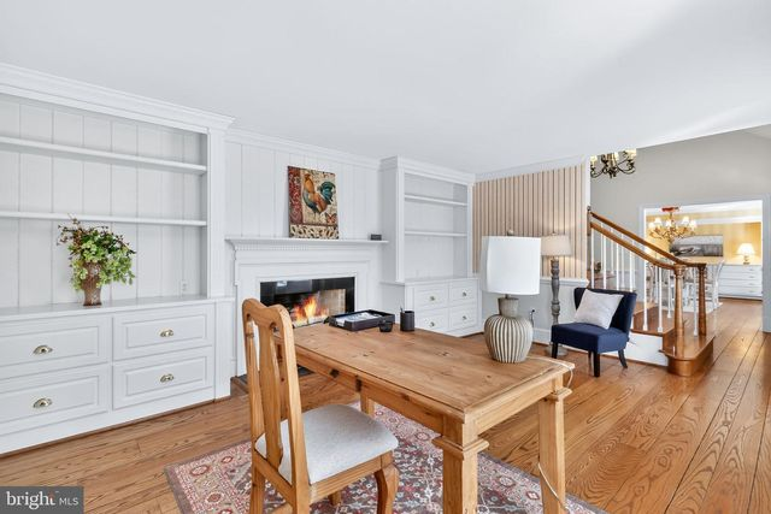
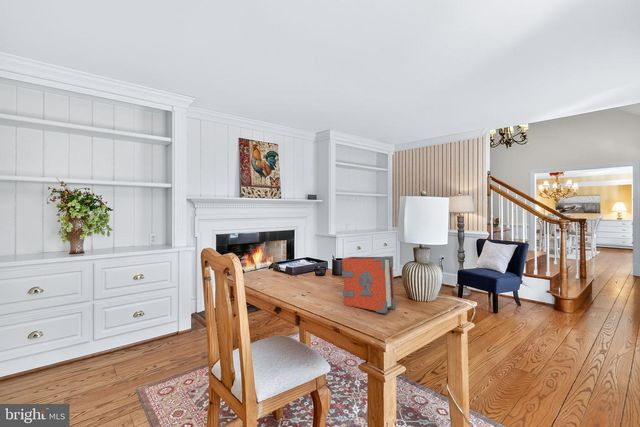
+ book (367, 280)
